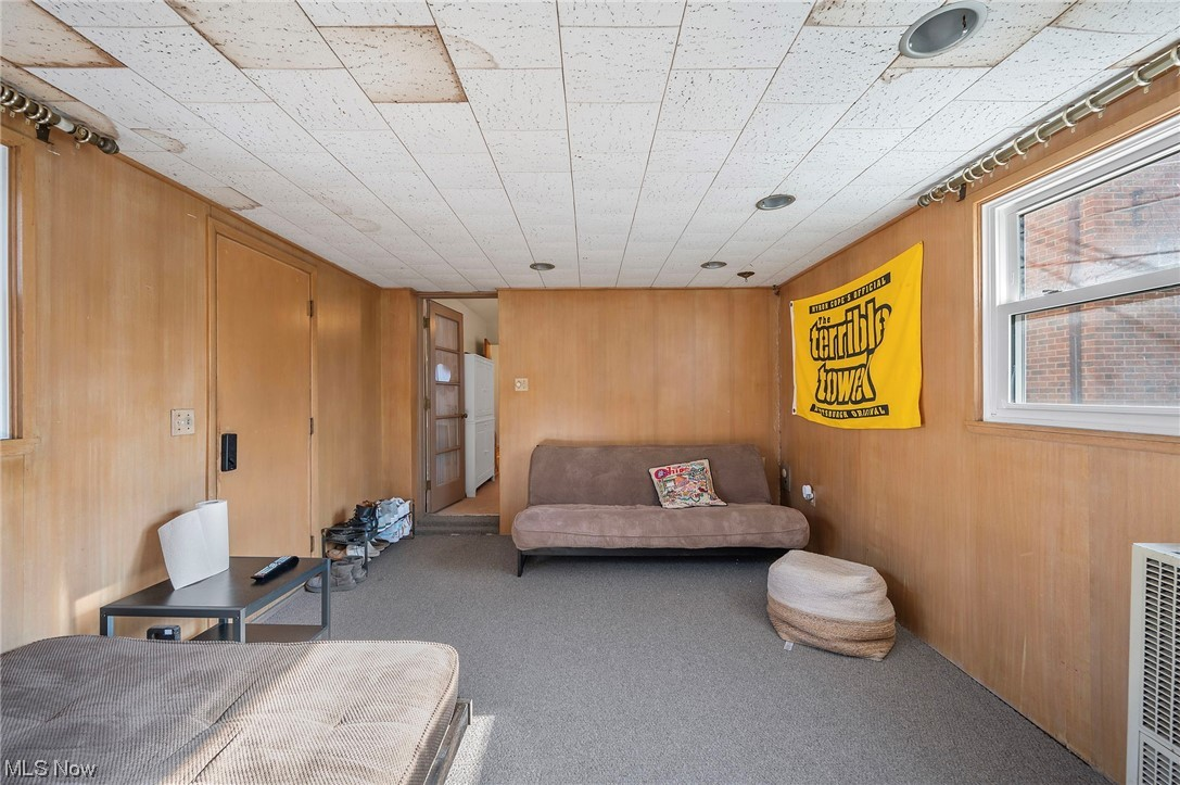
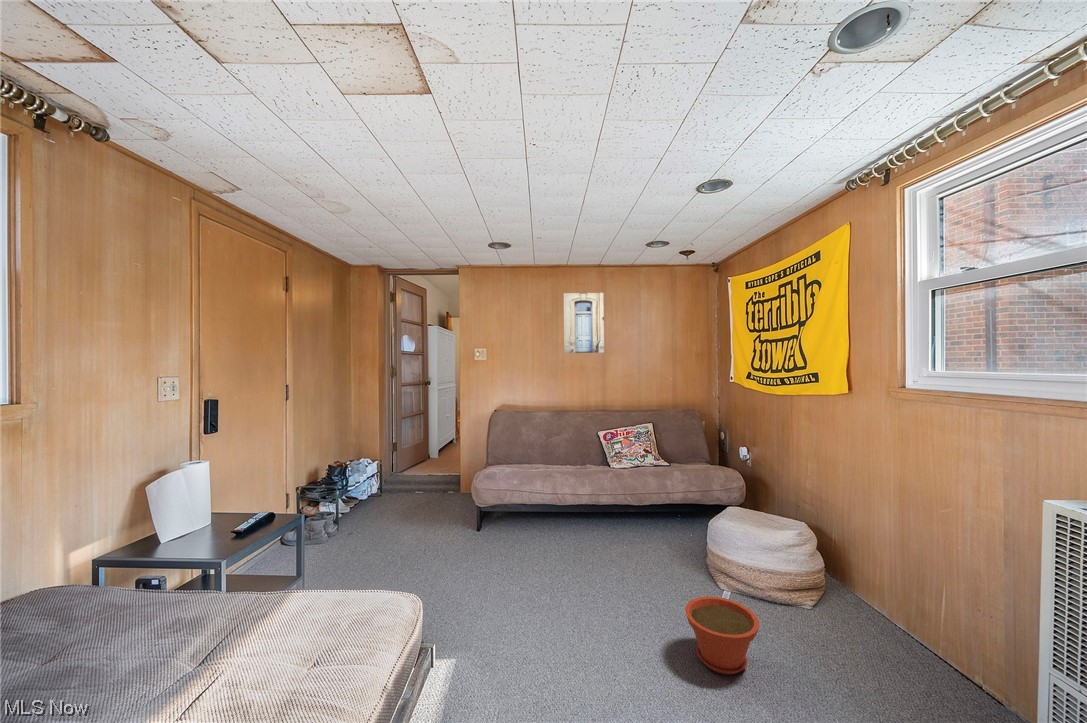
+ plant pot (721, 638)
+ wall art (583, 323)
